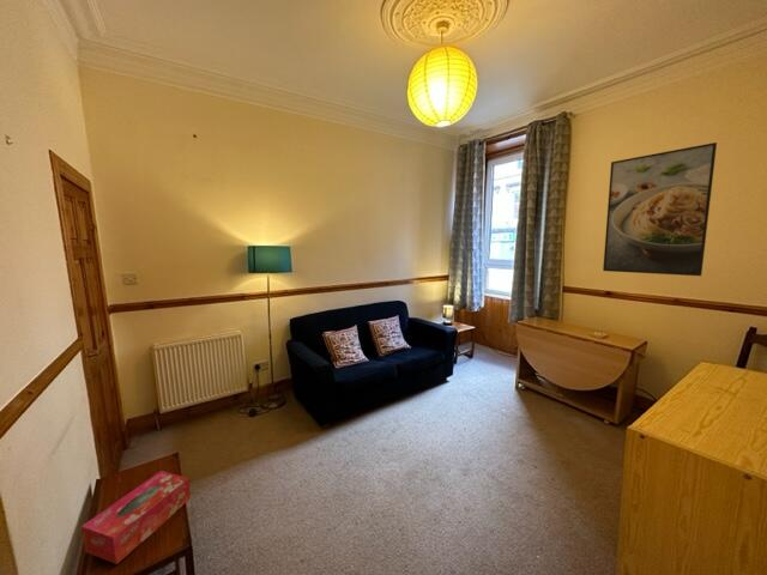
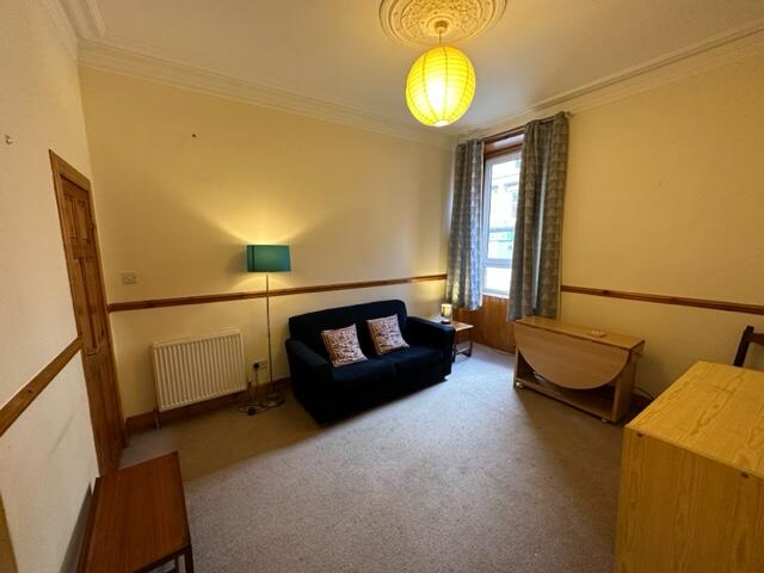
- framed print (652, 214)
- tissue box (141, 512)
